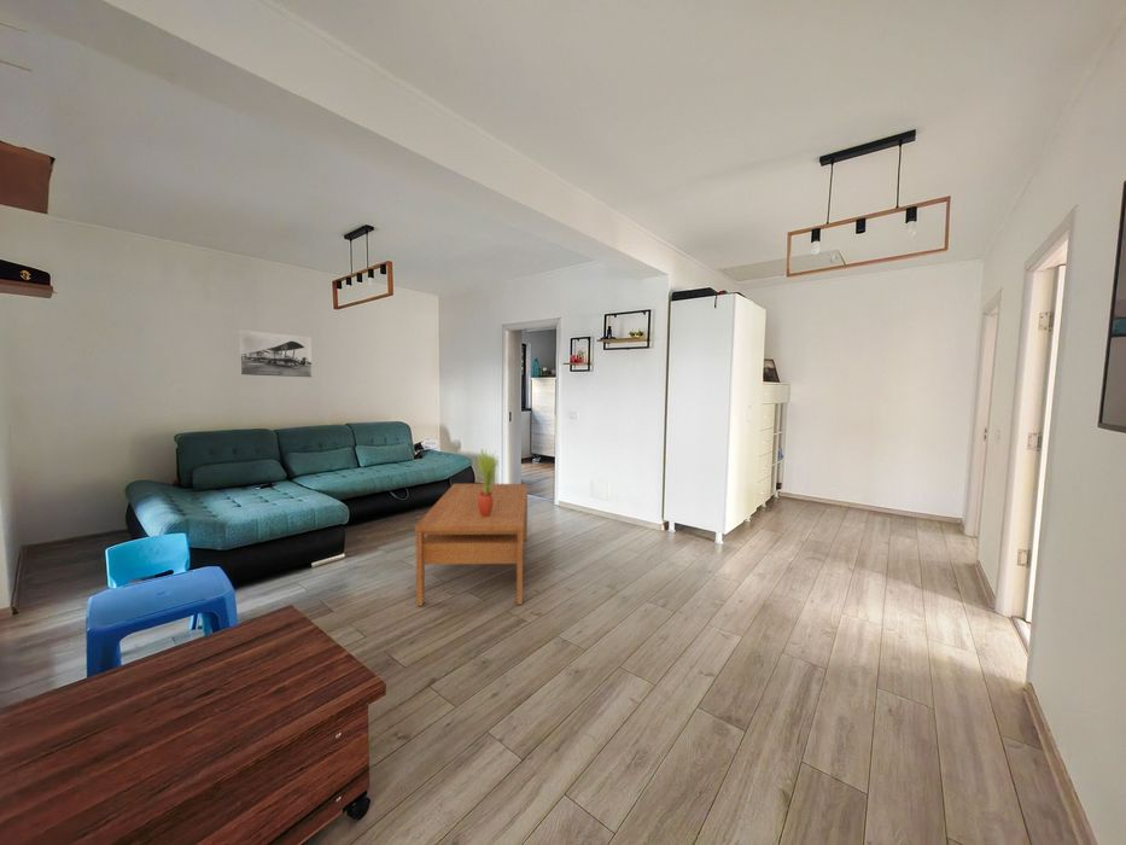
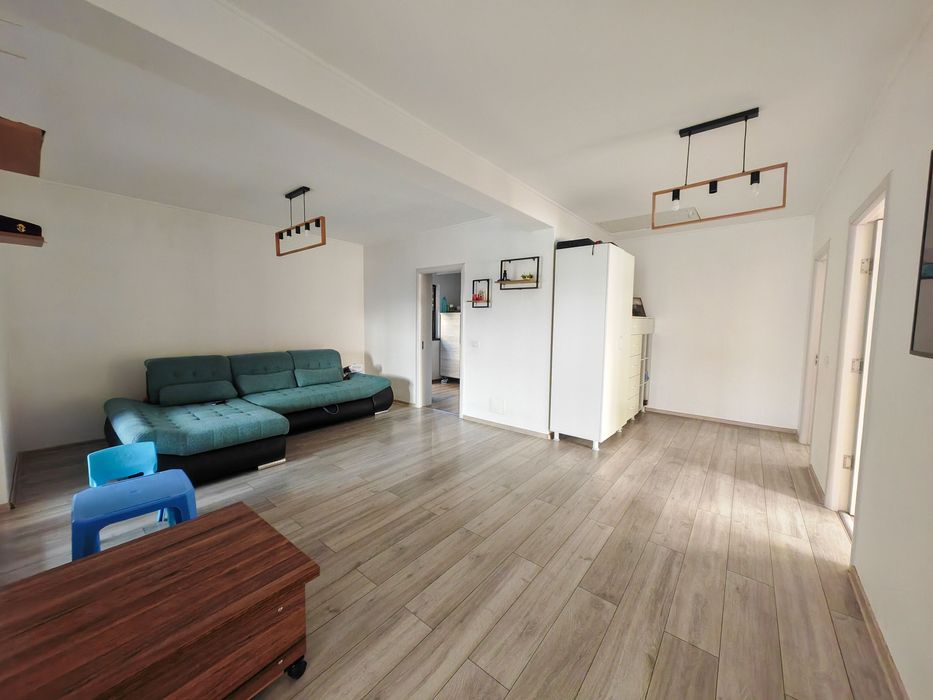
- potted plant (488, 482)
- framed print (276, 355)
- coffee table (482, 532)
